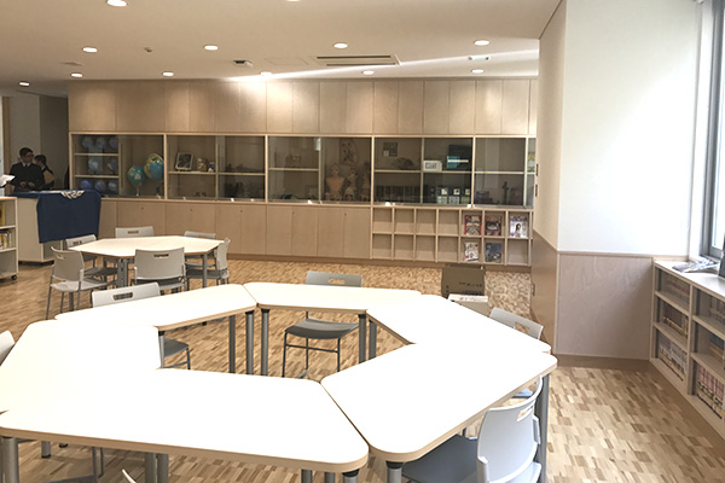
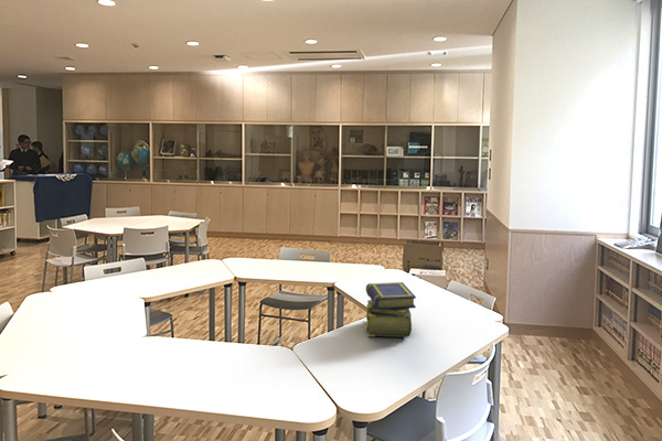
+ stack of books (389, 308)
